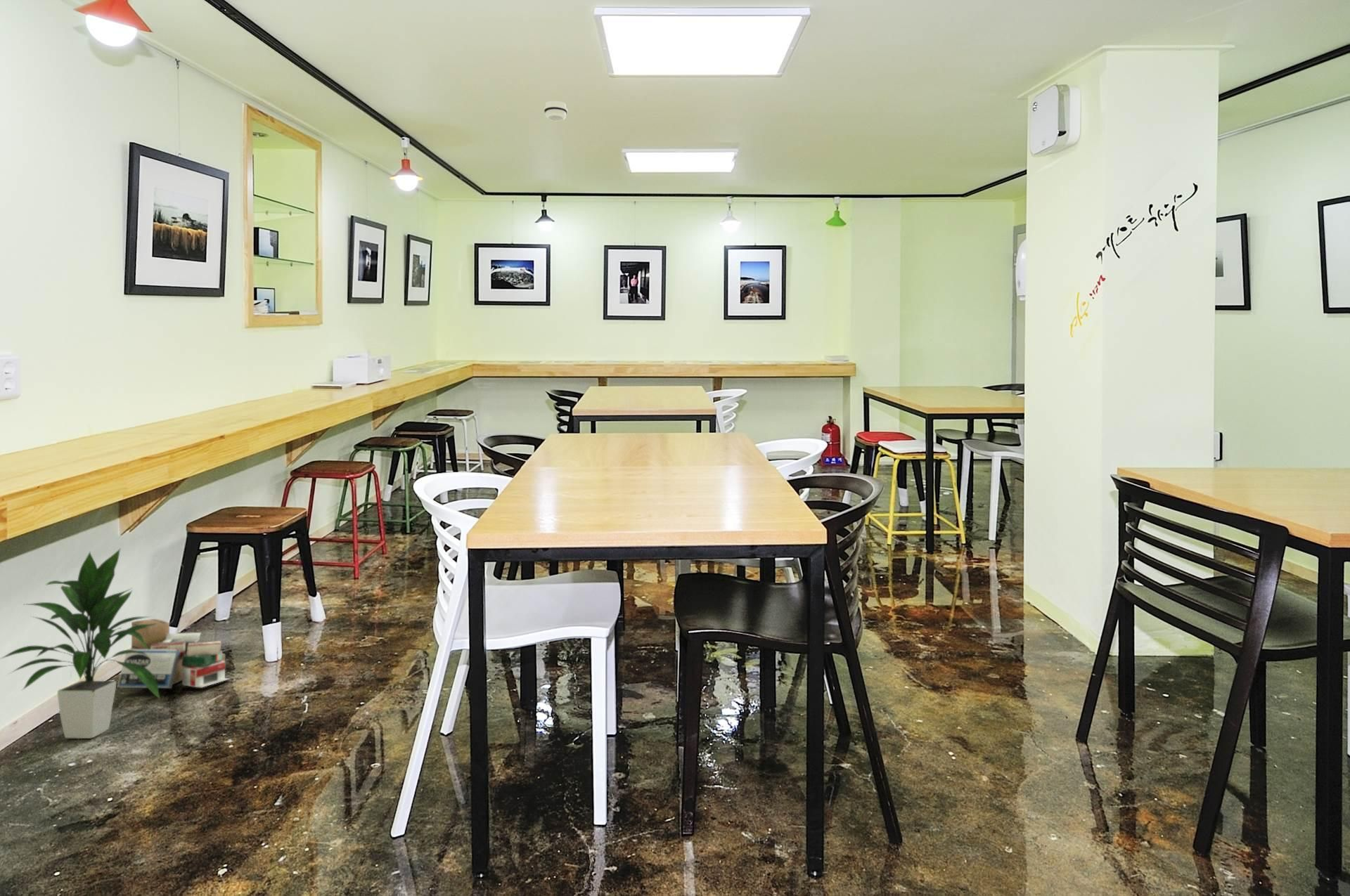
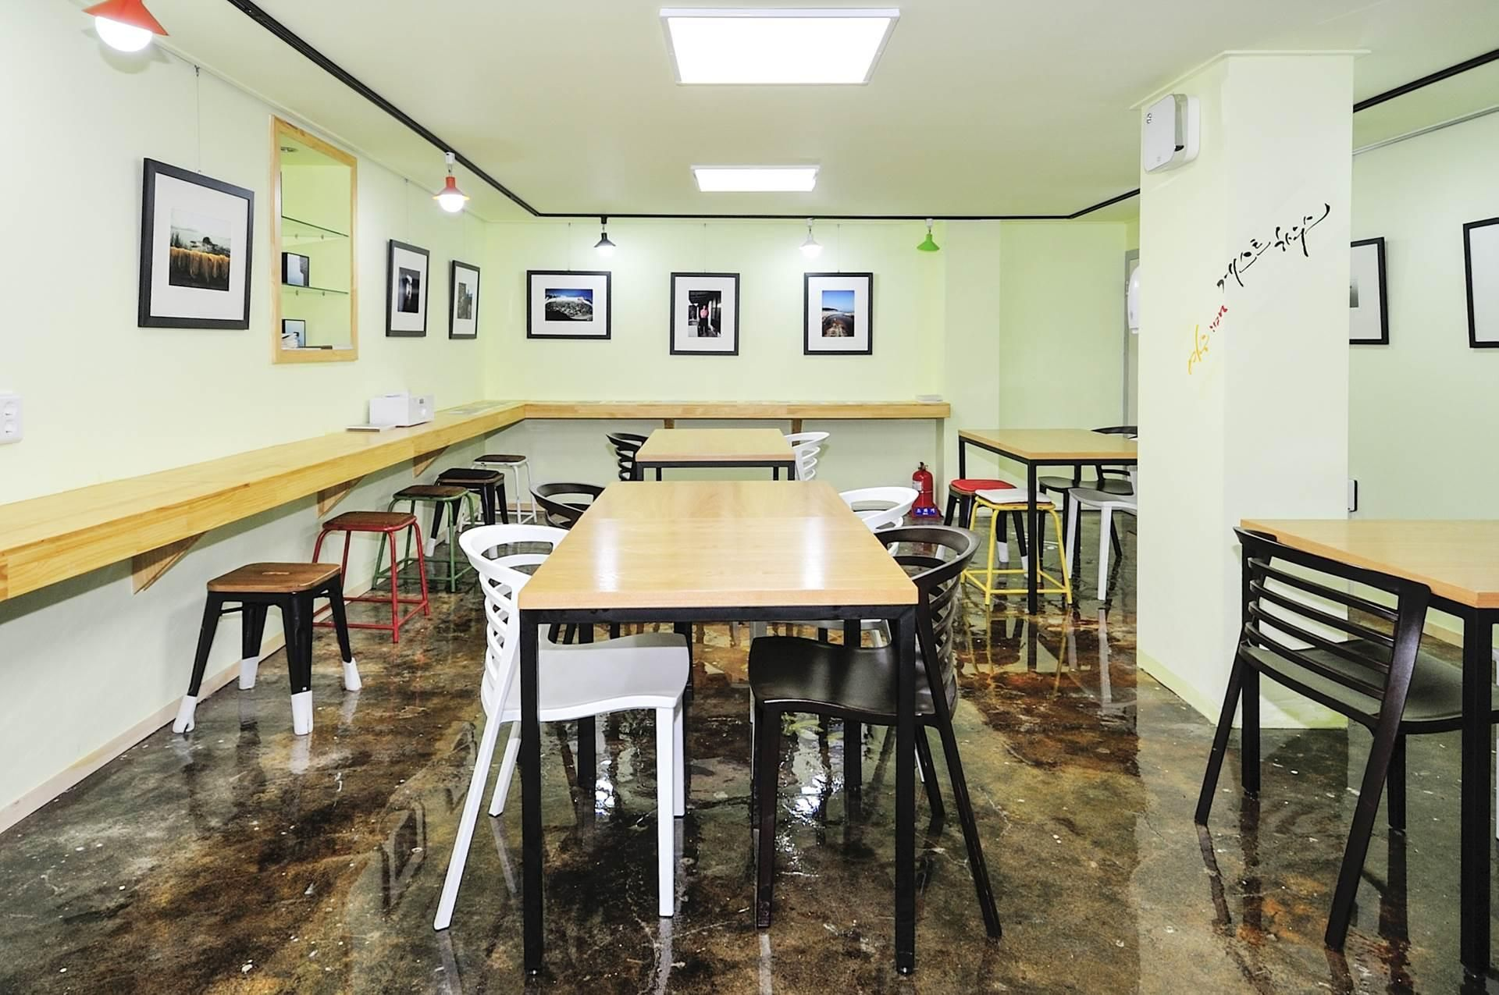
- smoke detector (555, 111)
- cardboard box (180, 650)
- indoor plant (91, 644)
